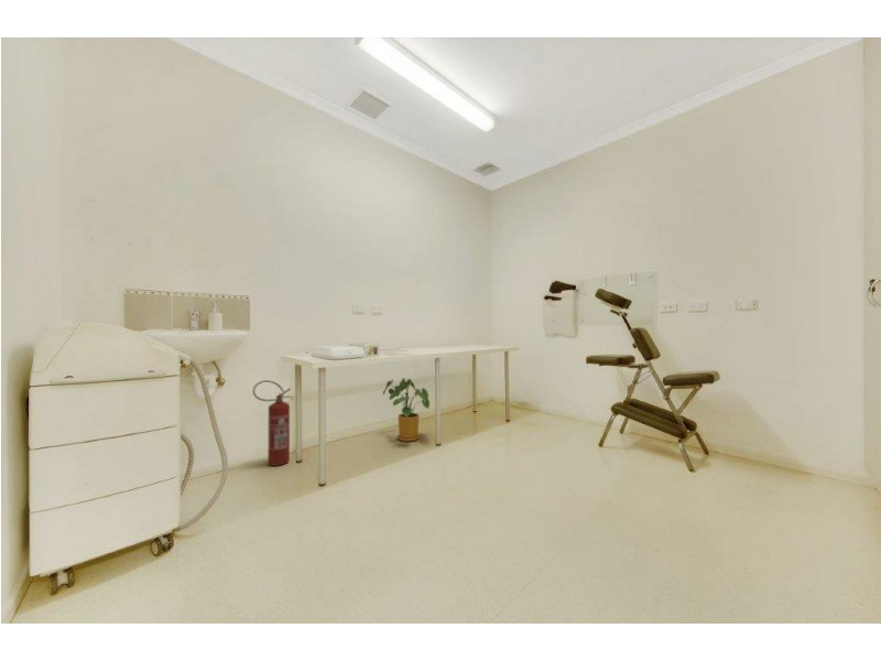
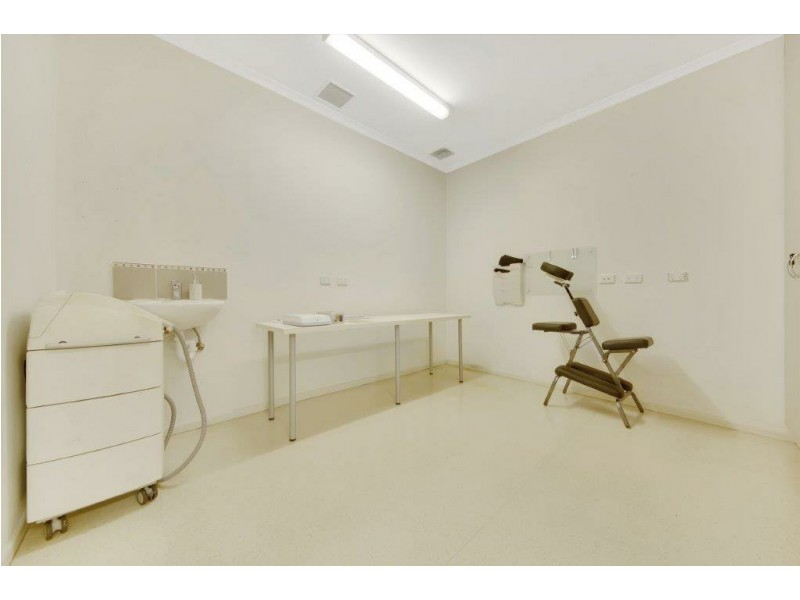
- house plant (405, 409)
- fire extinguisher (273, 421)
